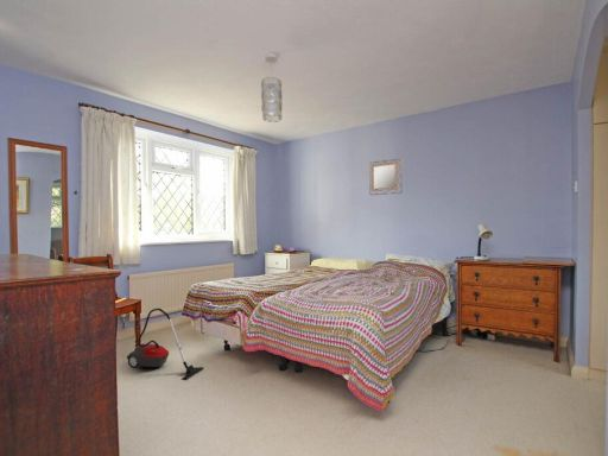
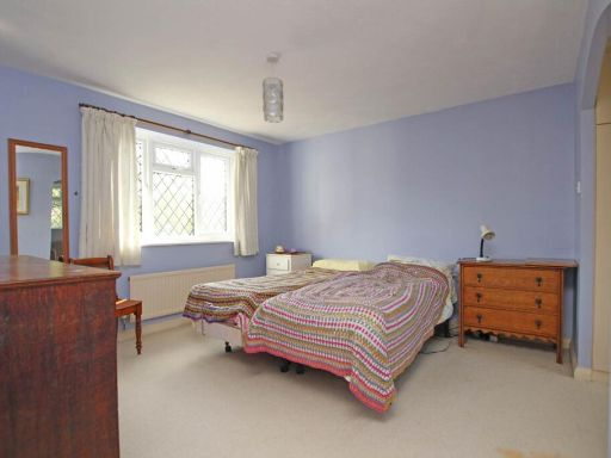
- vacuum cleaner (156, 342)
- home mirror (385, 177)
